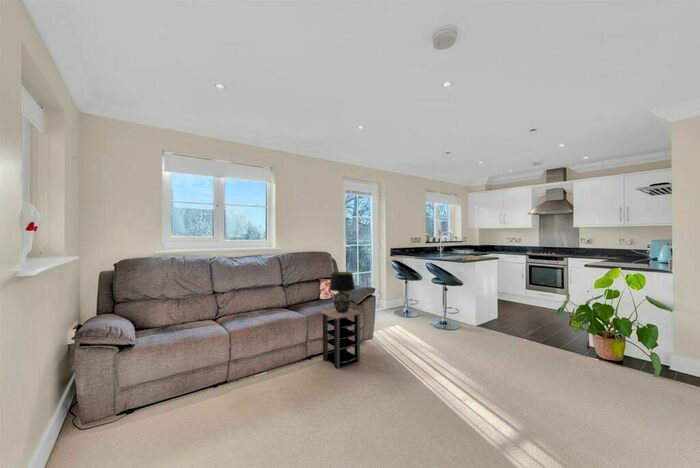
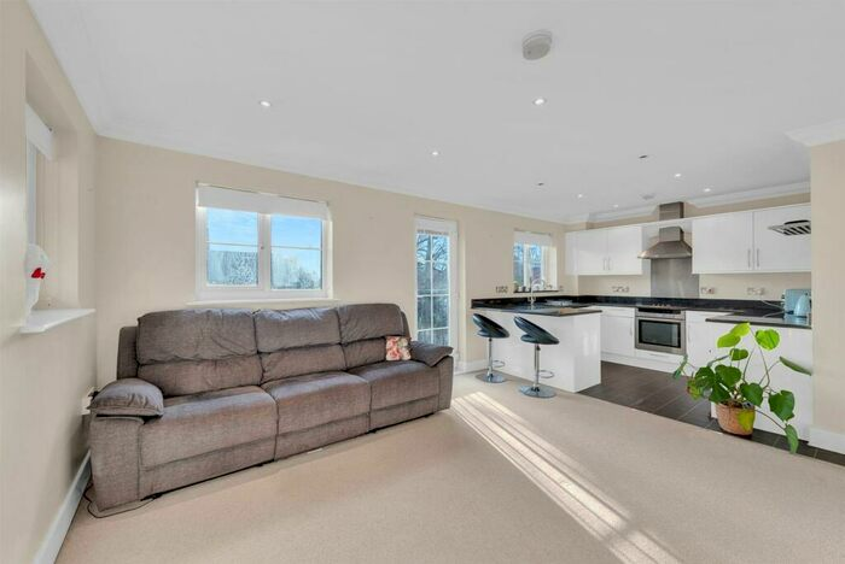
- side table (340, 335)
- table lamp (342, 292)
